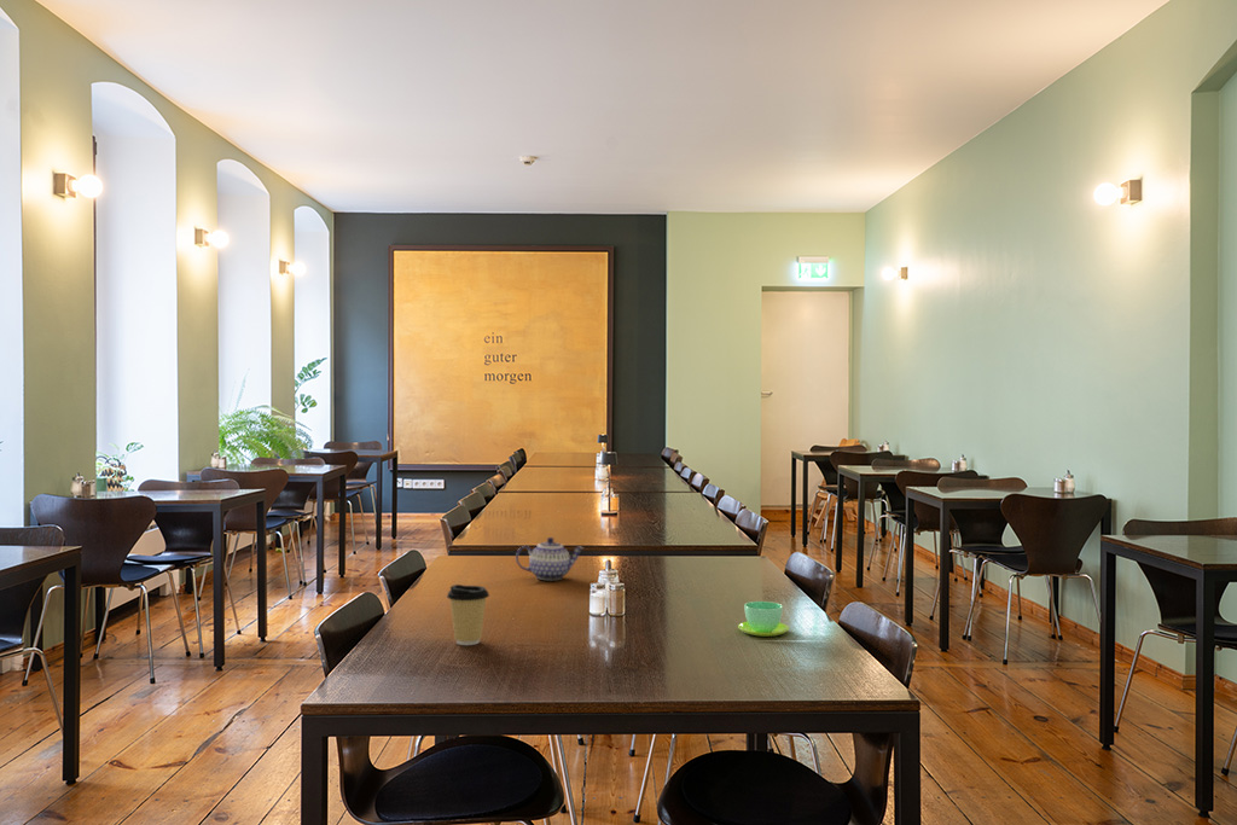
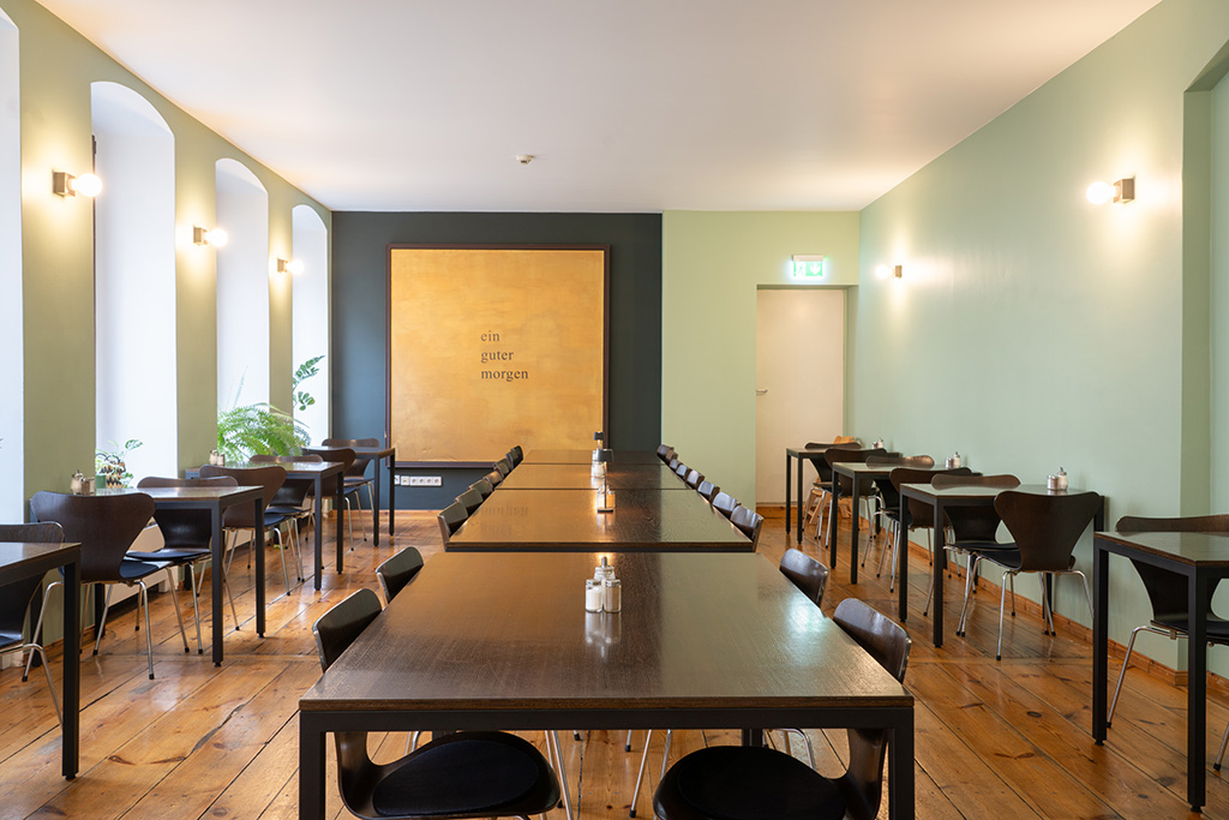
- coffee cup (467, 614)
- cup (763, 618)
- teapot (550, 557)
